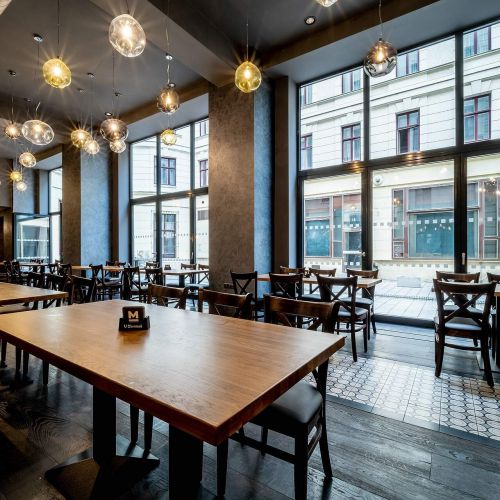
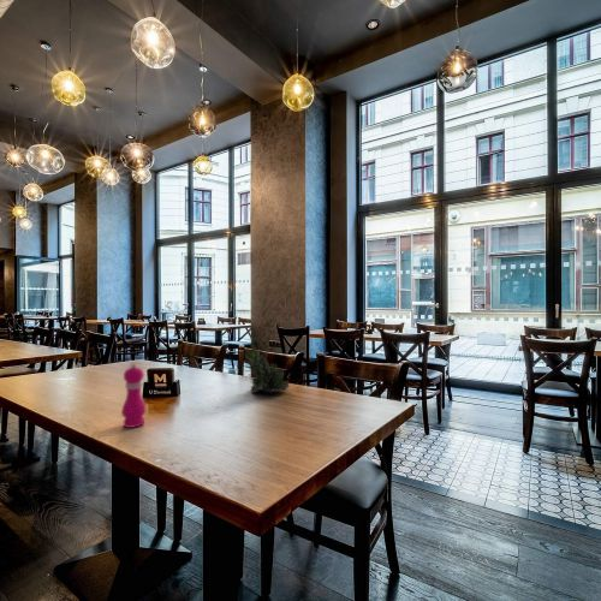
+ succulent plant (264, 367)
+ pepper mill (133, 393)
